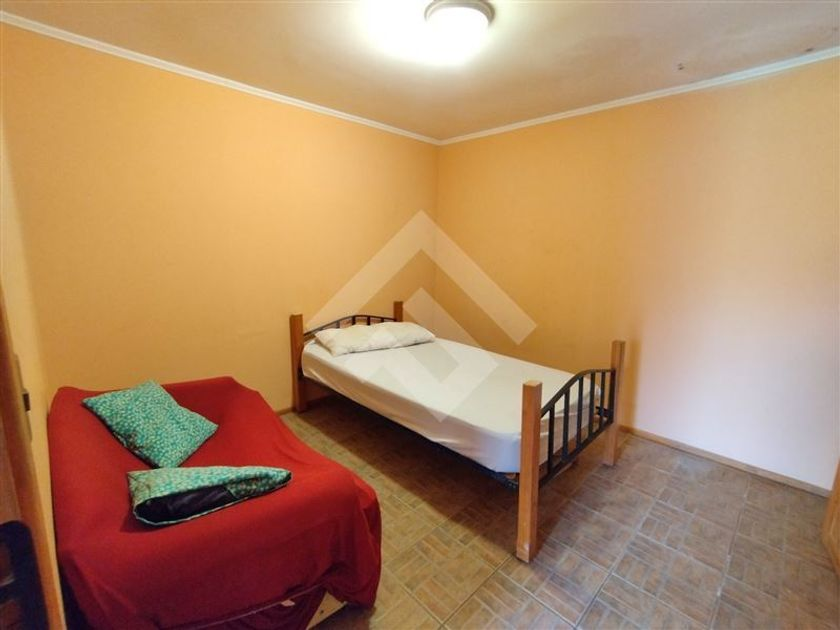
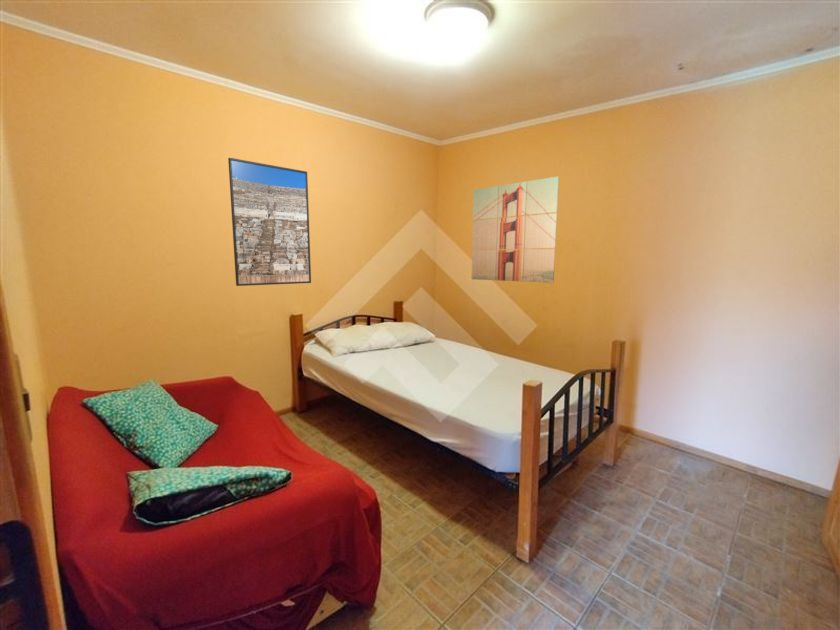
+ wall art (510, 233)
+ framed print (273, 226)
